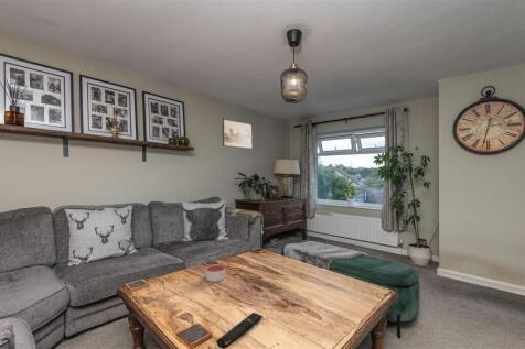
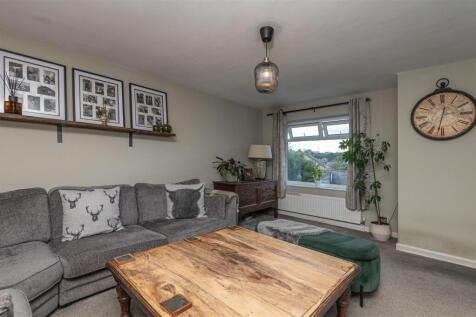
- candle (215, 272)
- remote control (240, 329)
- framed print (238, 134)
